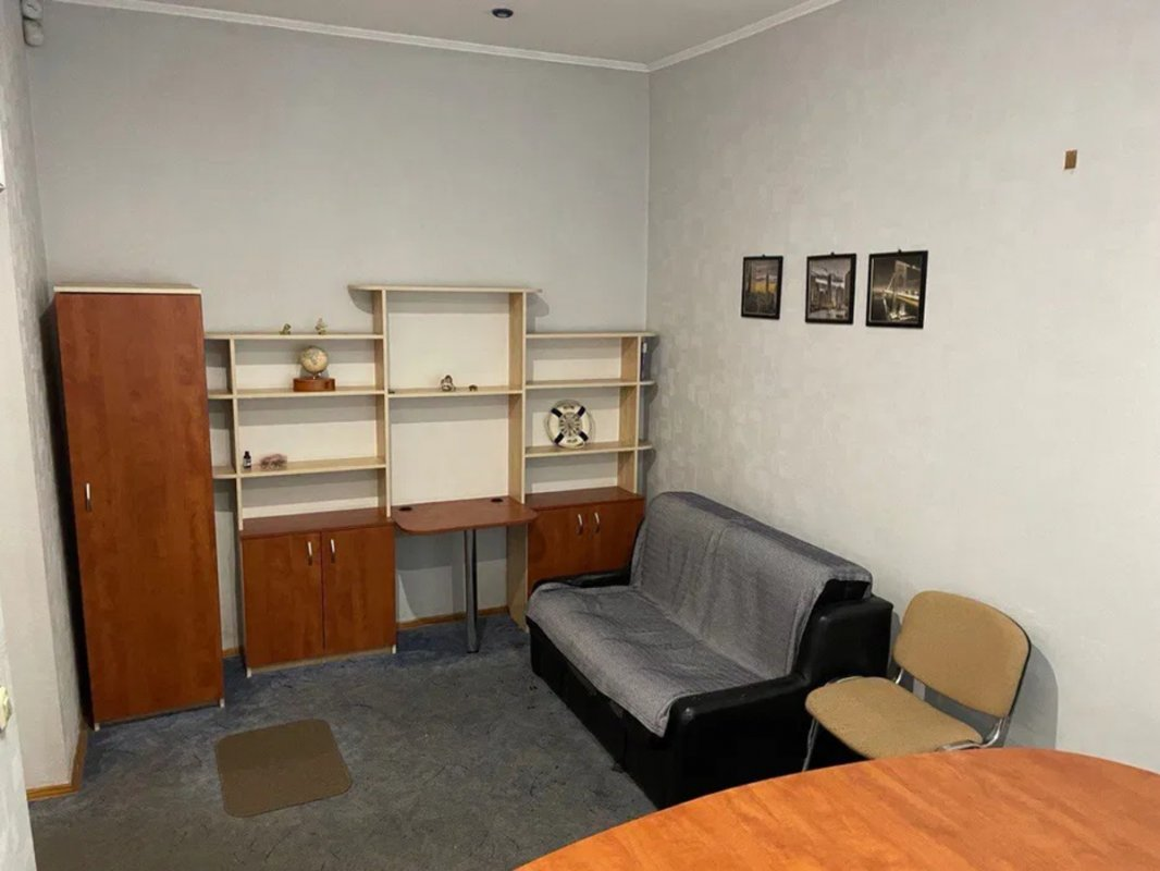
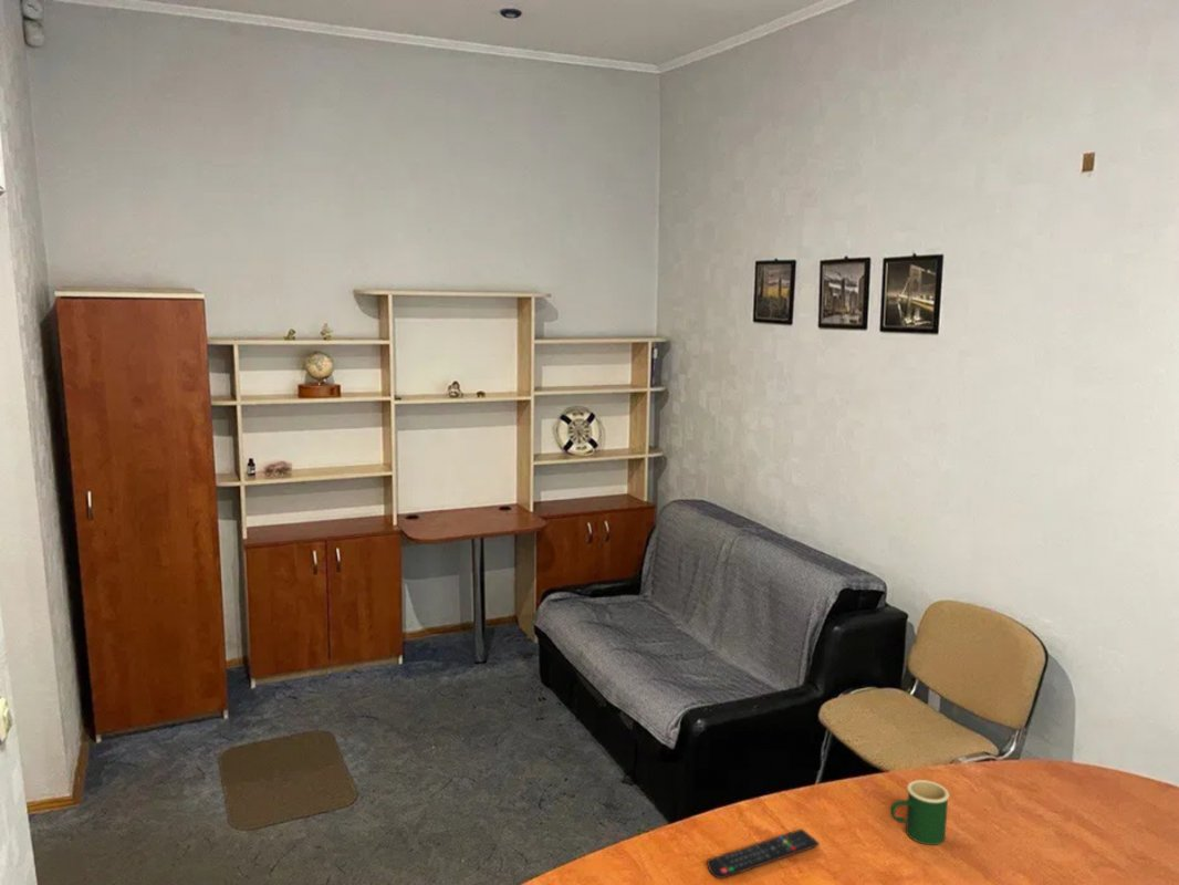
+ mug (917, 812)
+ remote control (762, 854)
